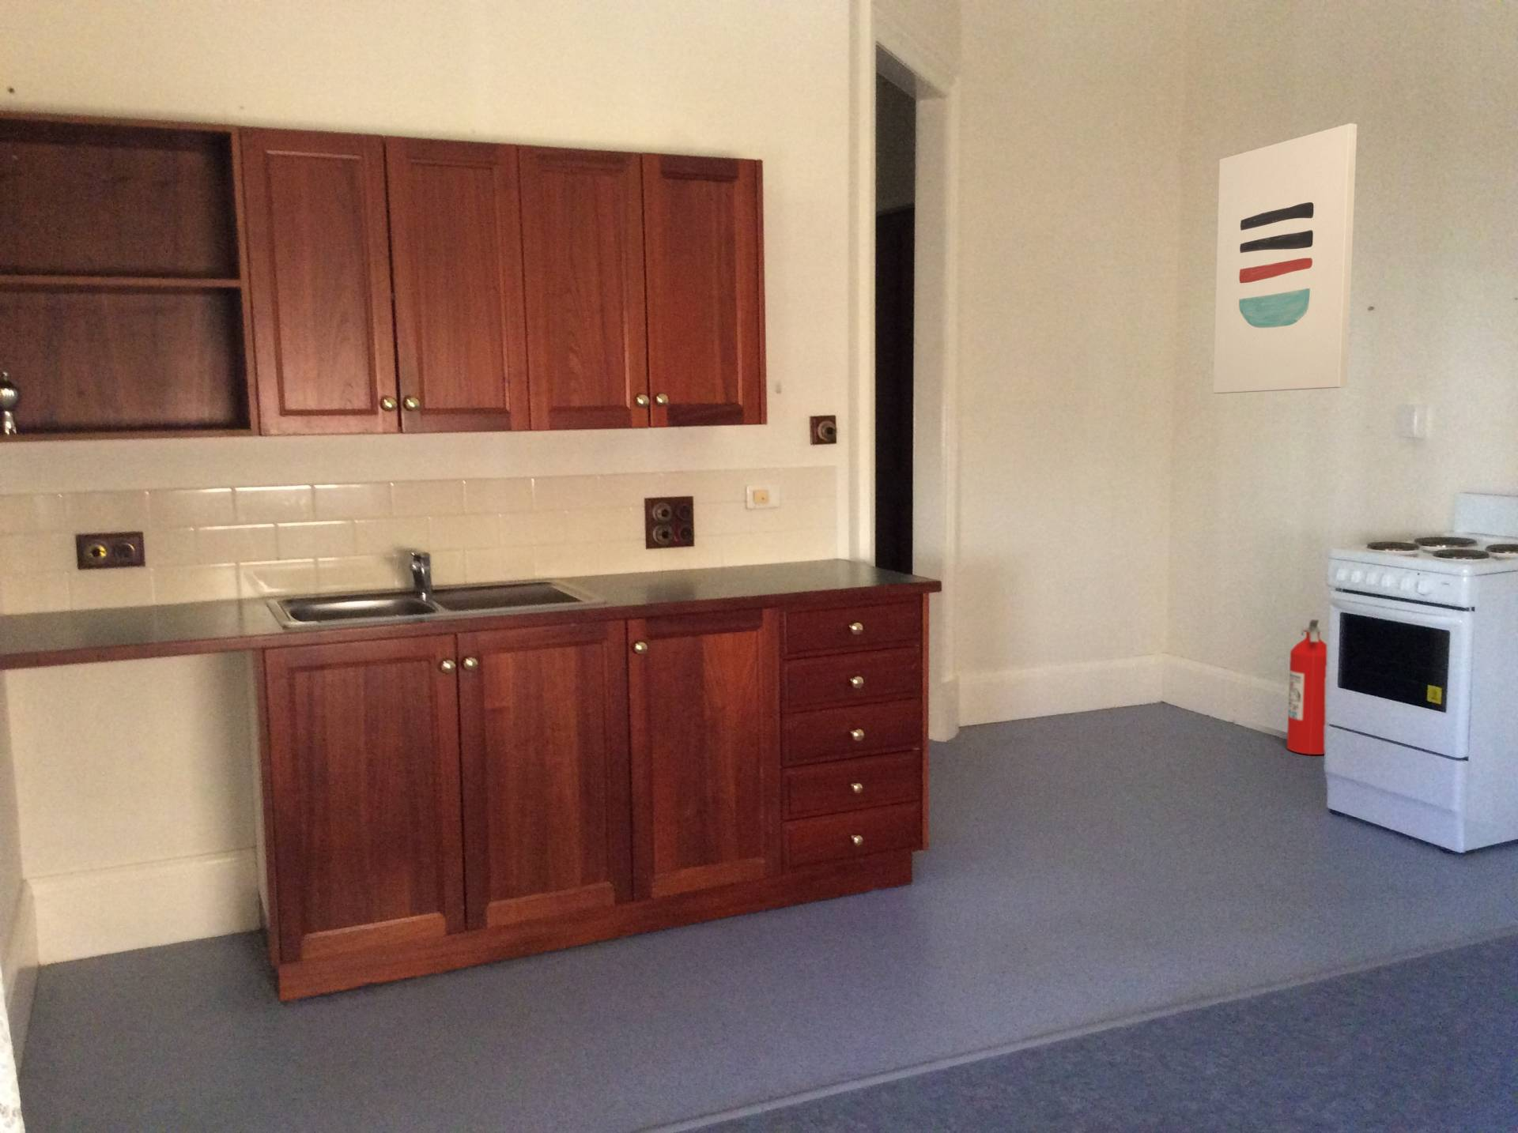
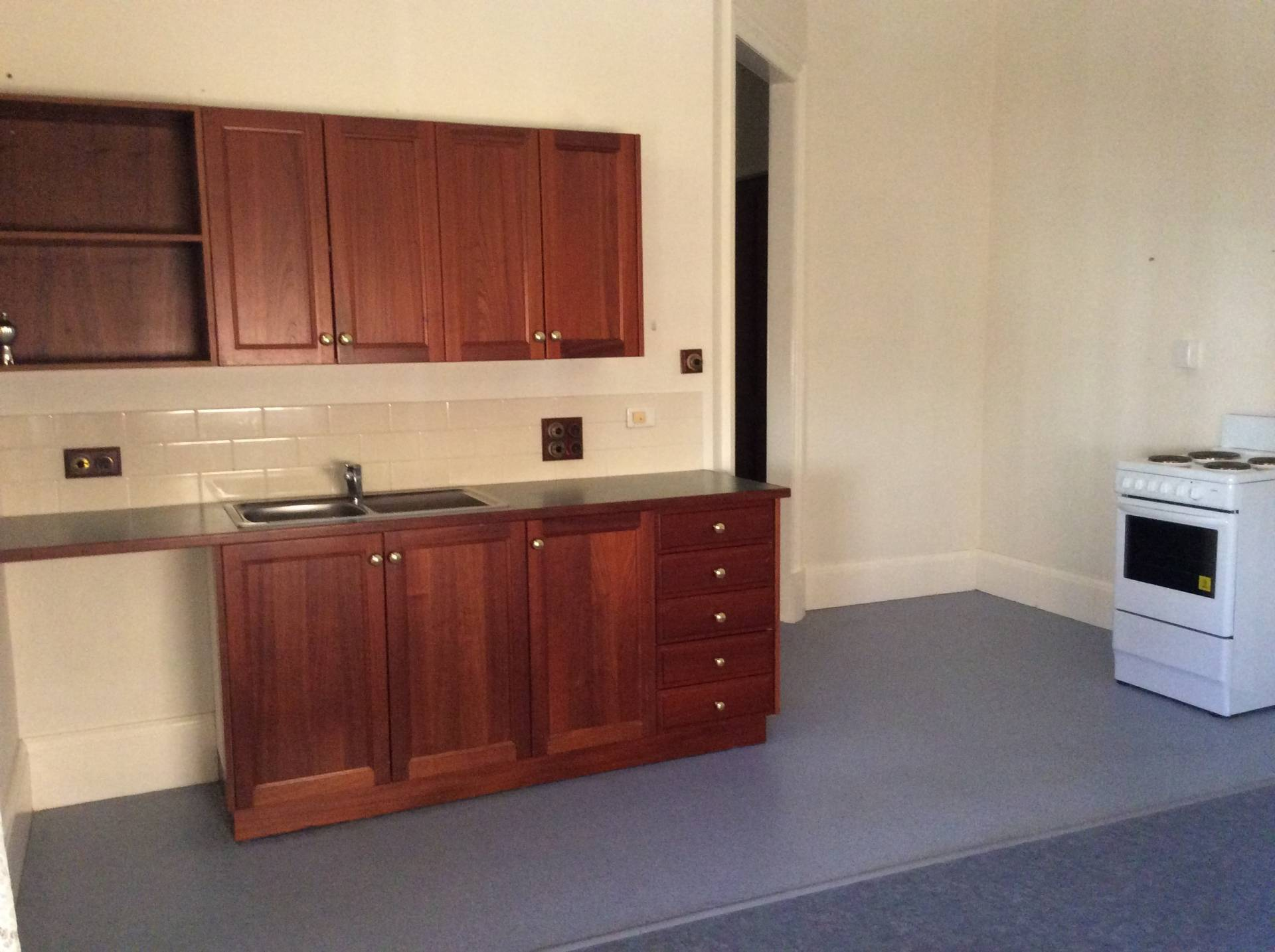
- fire extinguisher (1311, 683)
- wall art (1279, 268)
